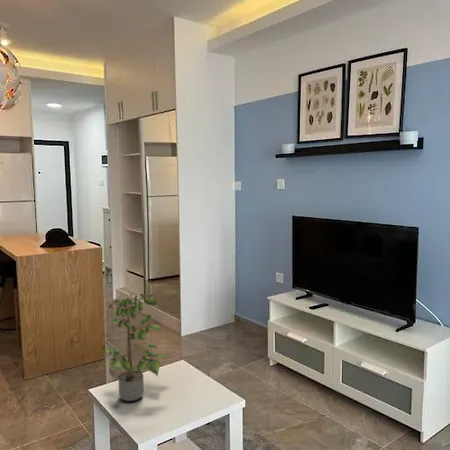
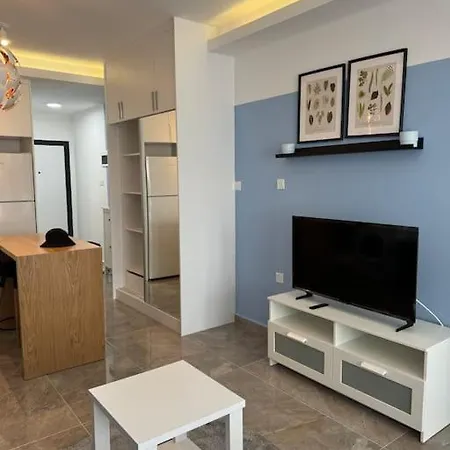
- potted plant (139, 339)
